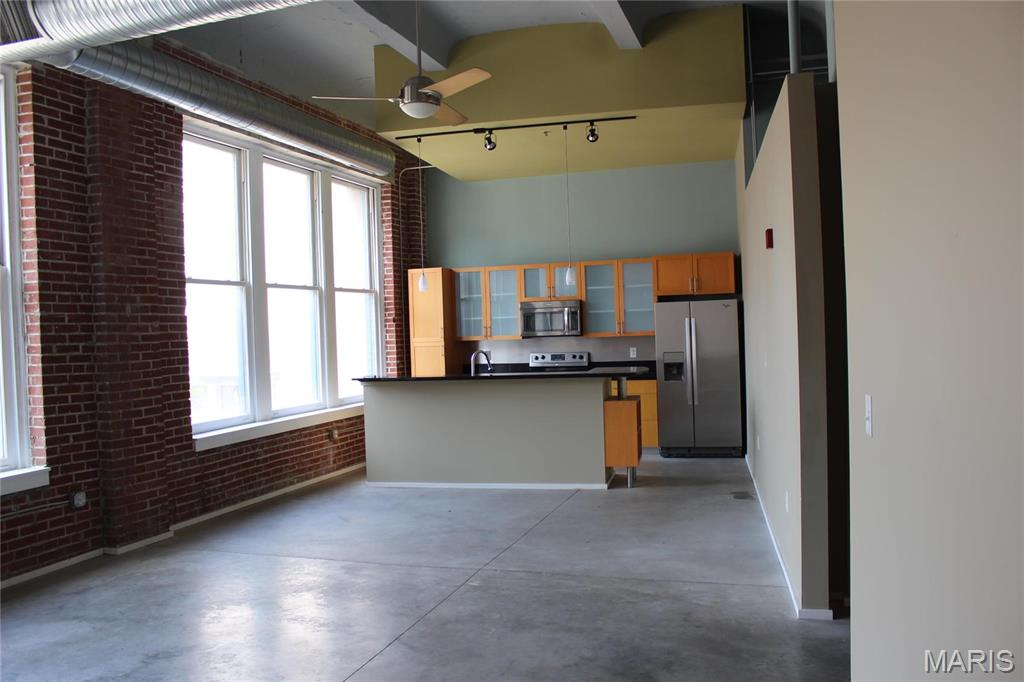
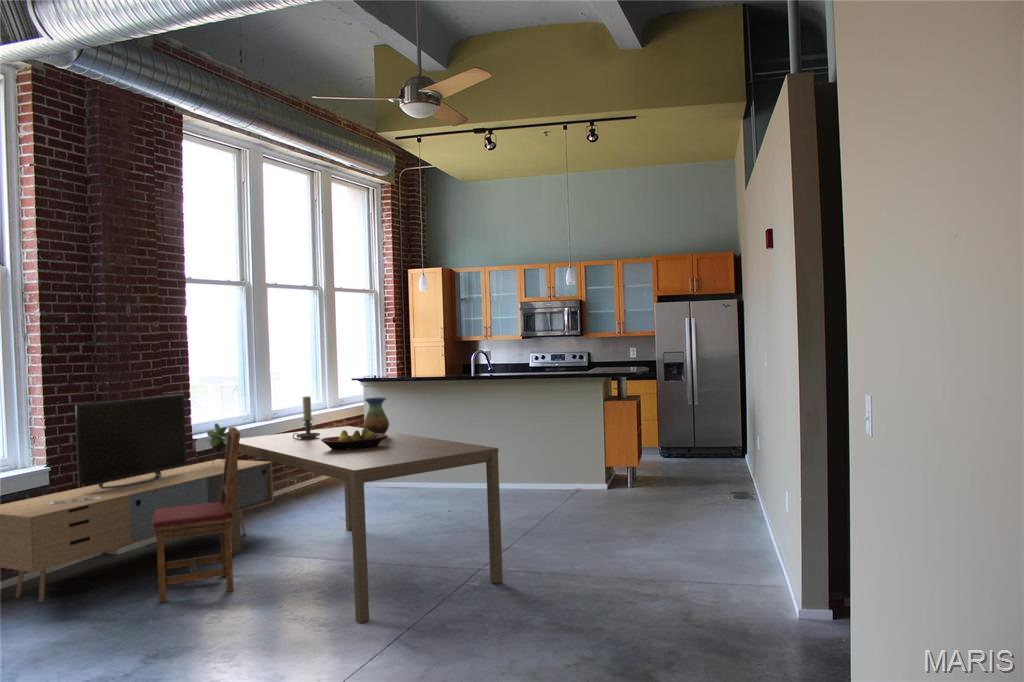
+ media console (140, 480)
+ dining chair (197, 508)
+ candle holder (305, 416)
+ vase (376, 417)
+ dining table (353, 505)
+ fruit bowl (354, 438)
